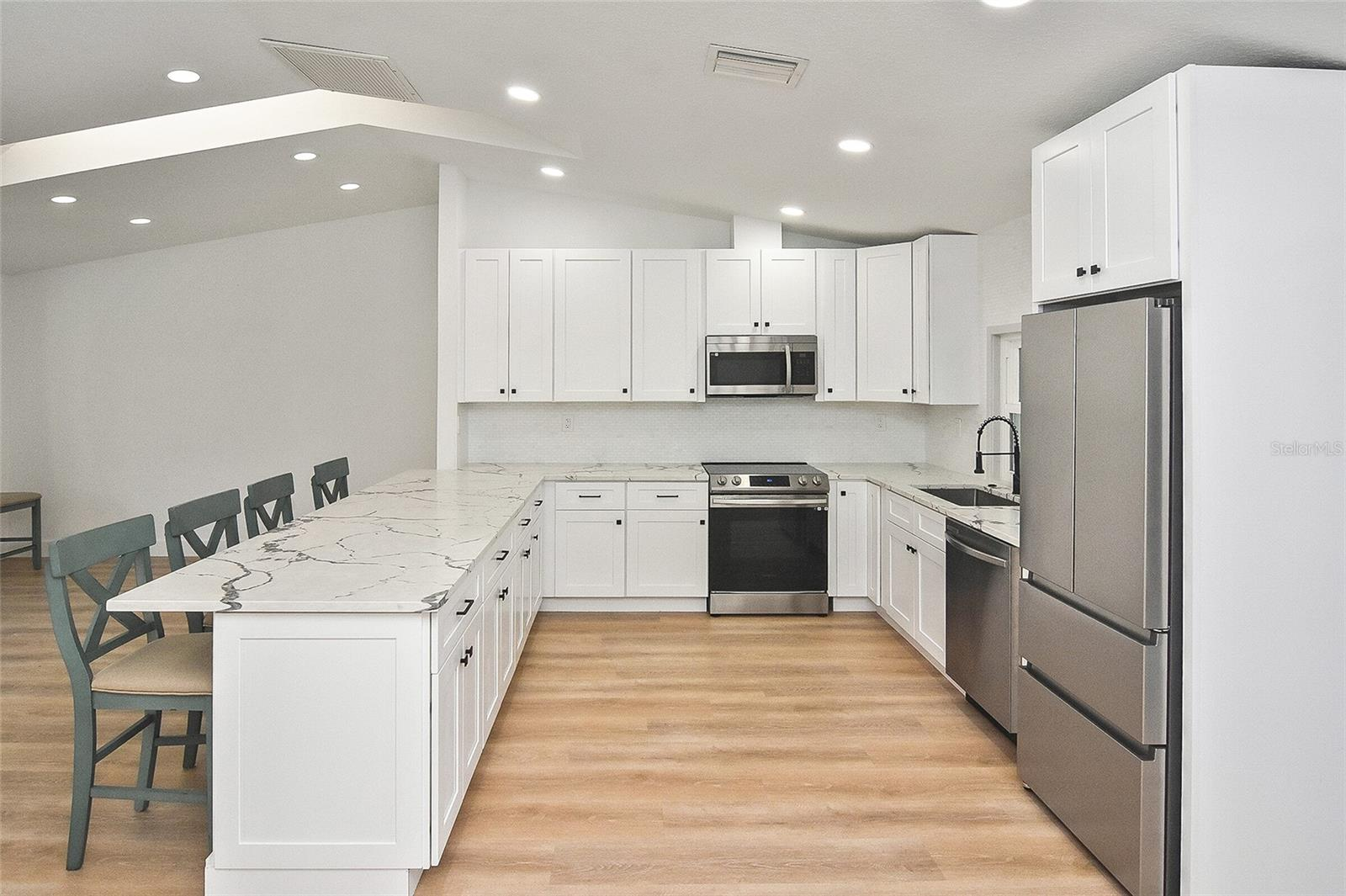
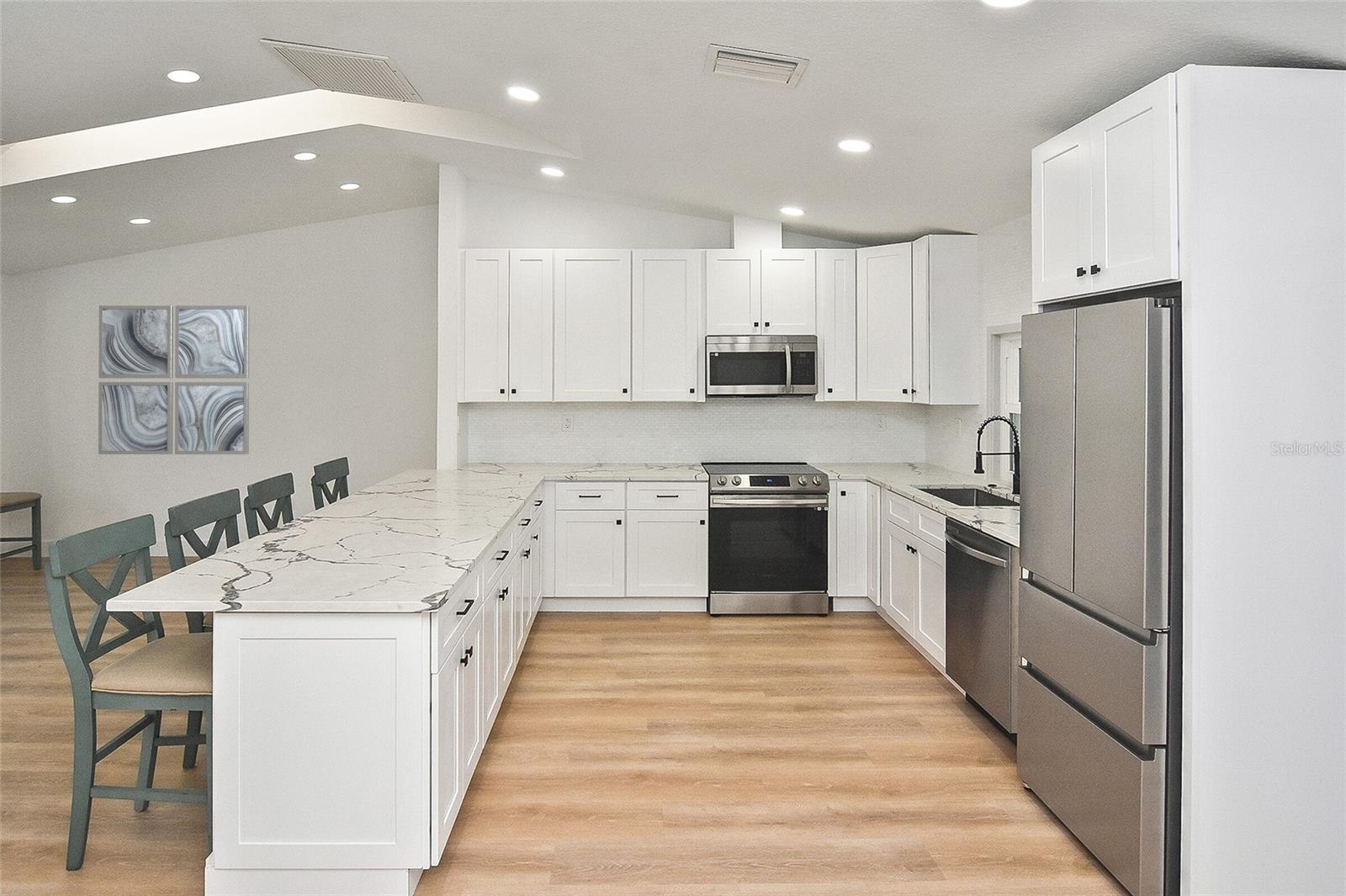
+ wall art (172, 378)
